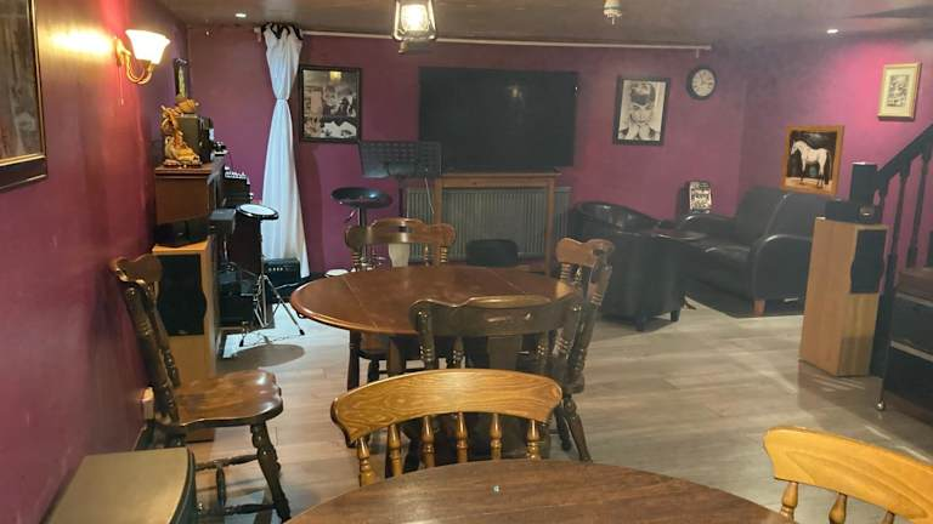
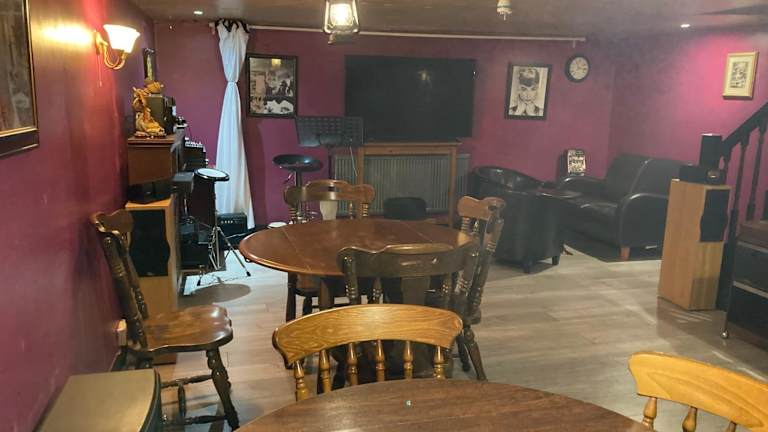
- wall art (810, 159)
